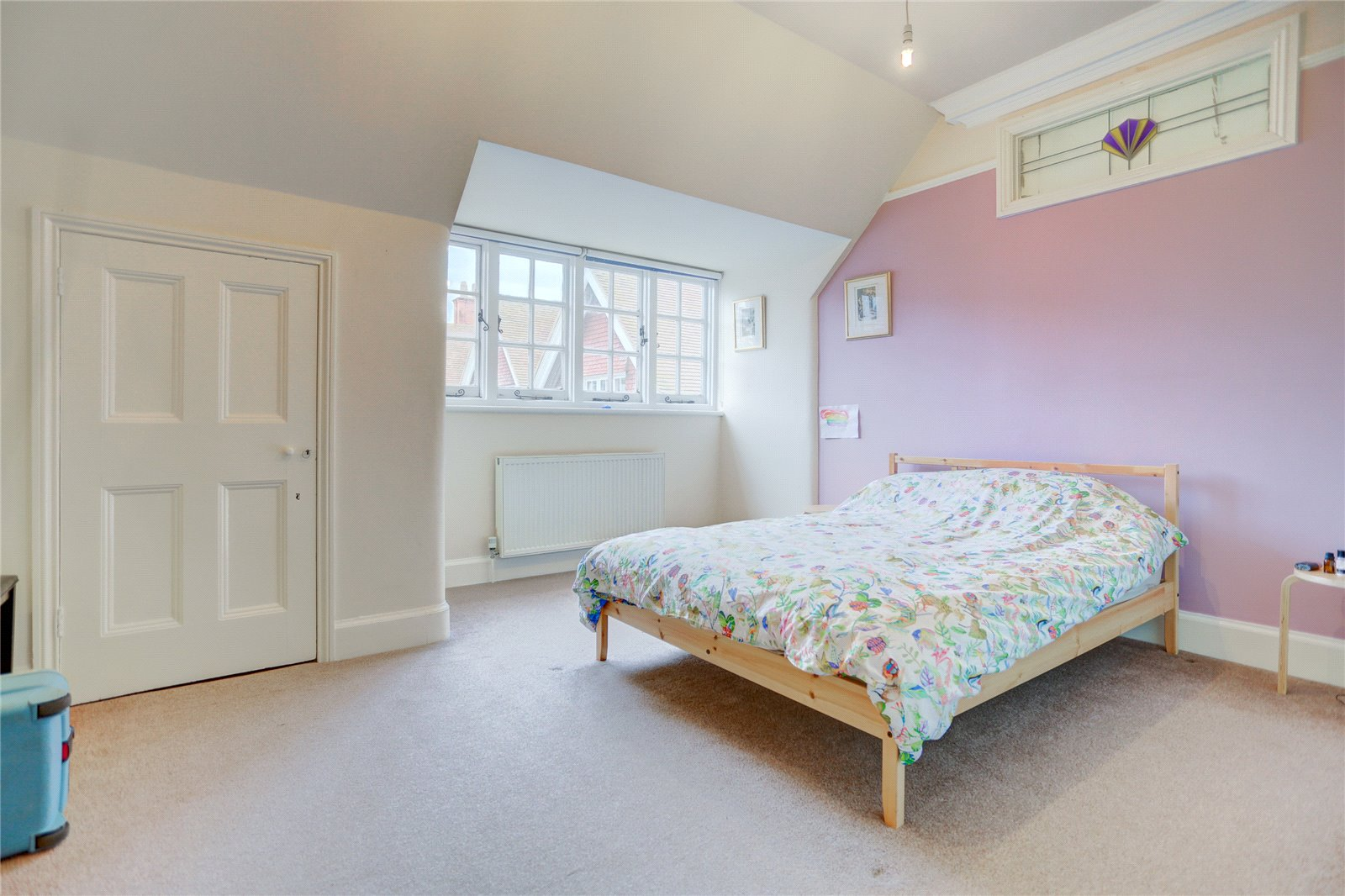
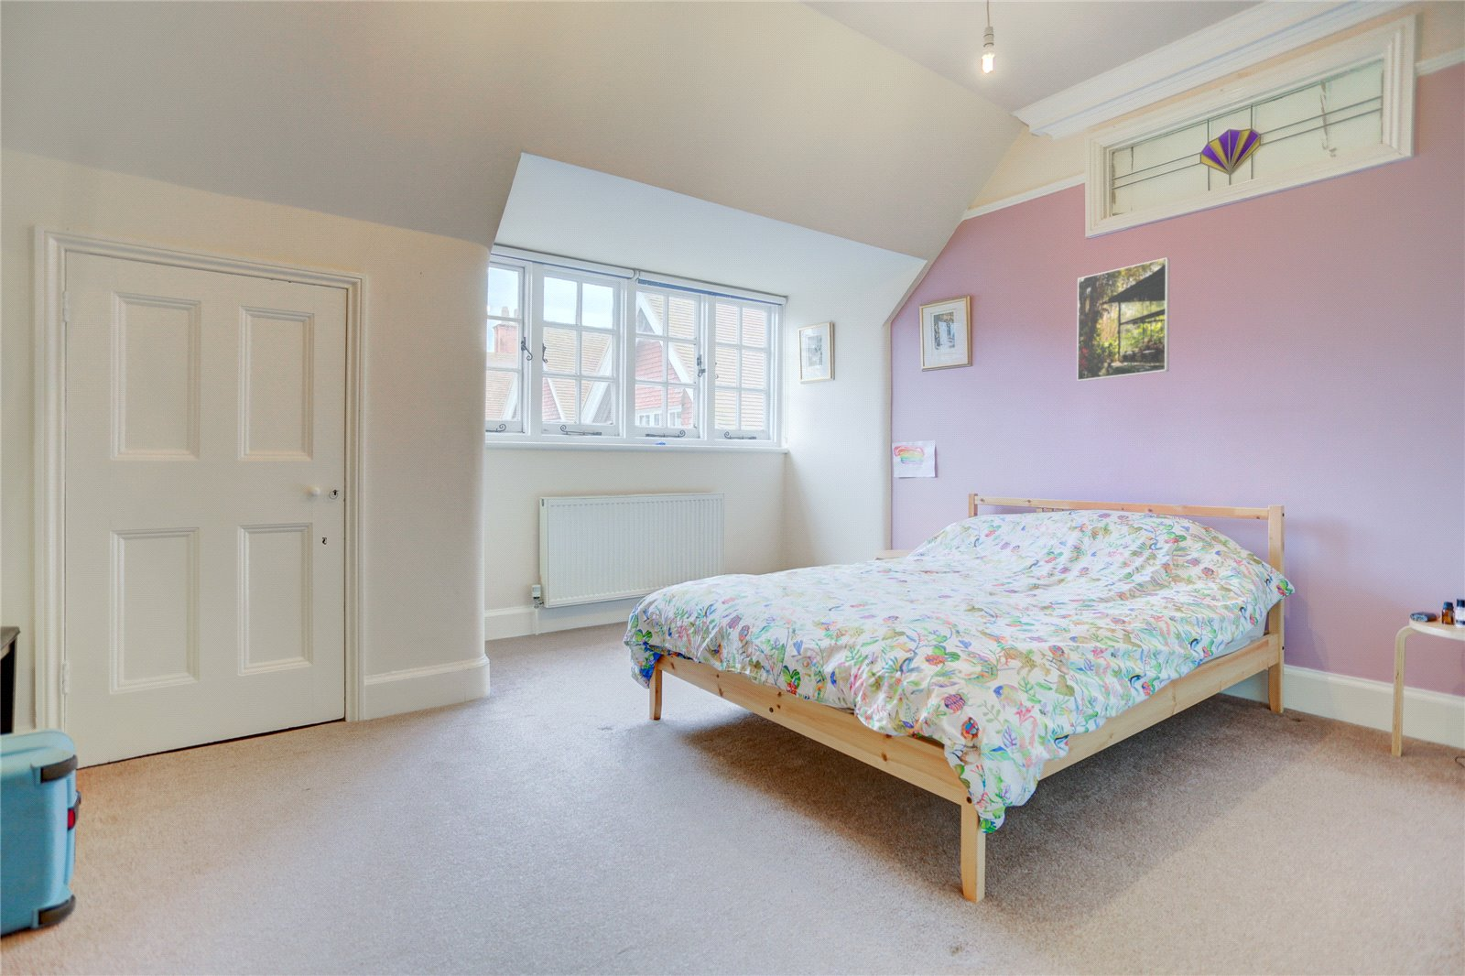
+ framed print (1121, 322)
